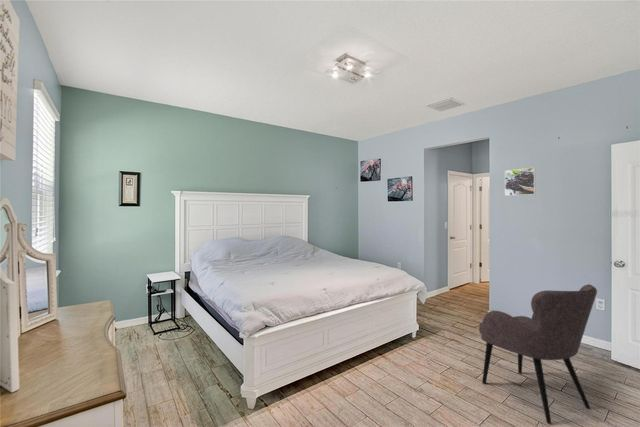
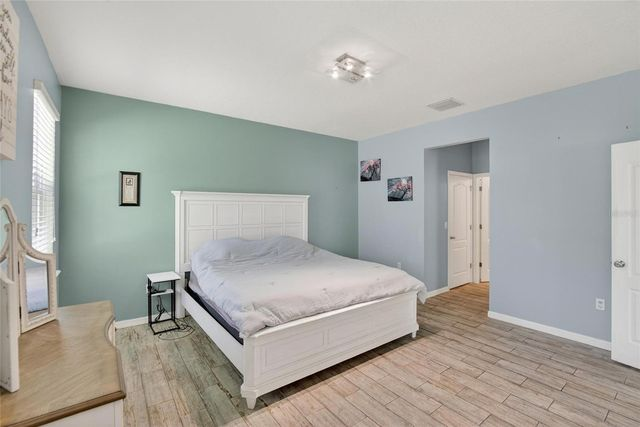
- armchair (538, 339)
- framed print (519, 182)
